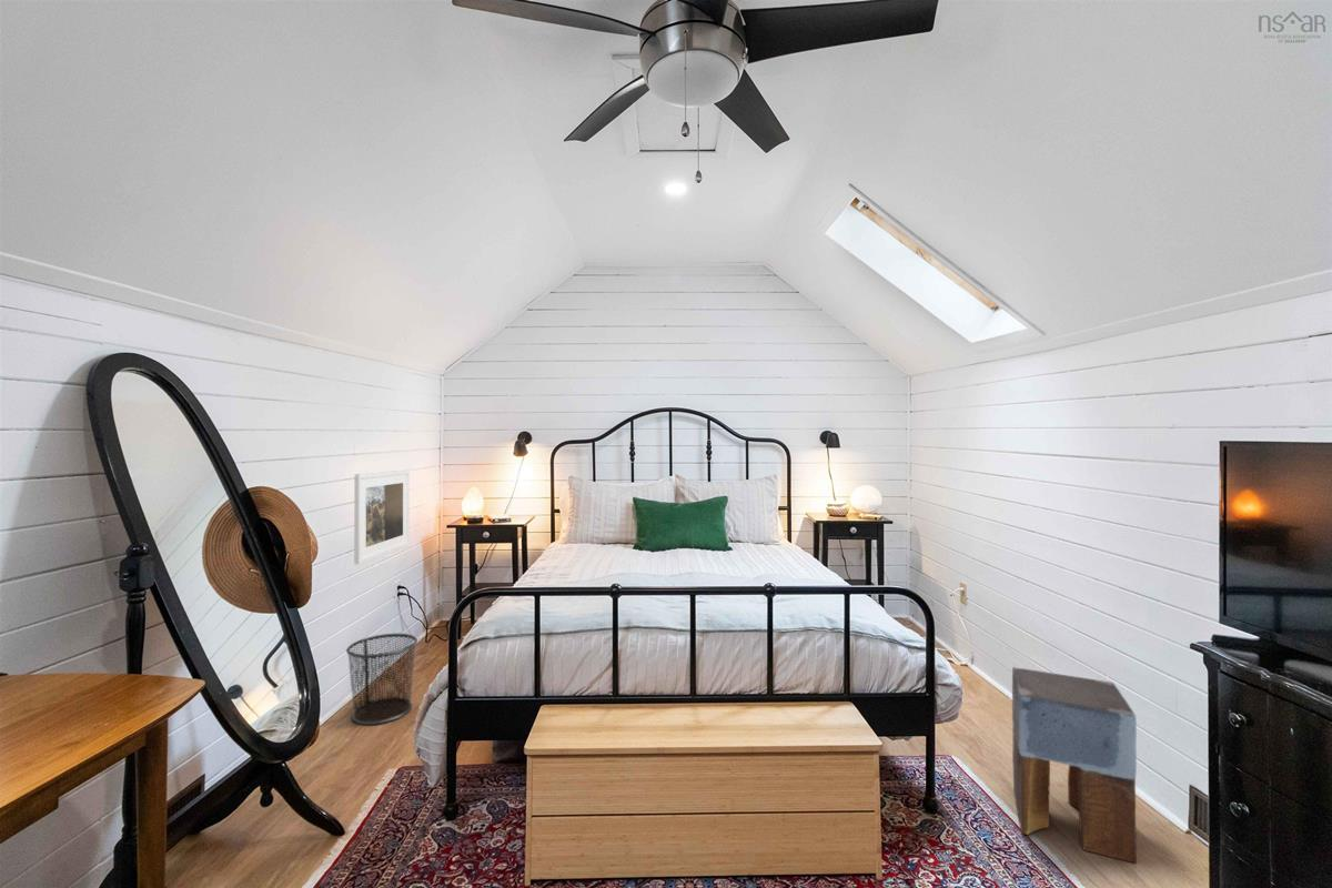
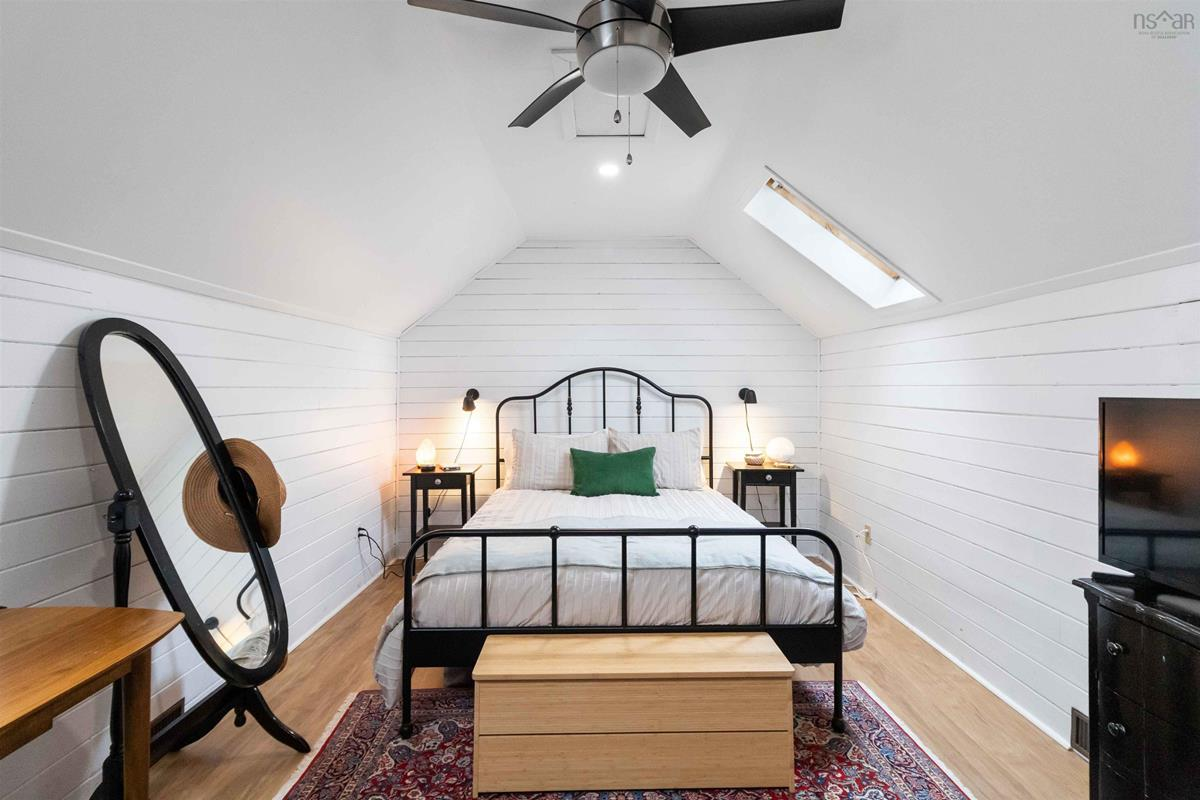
- waste bin (382, 677)
- stool (1068, 755)
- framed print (384, 513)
